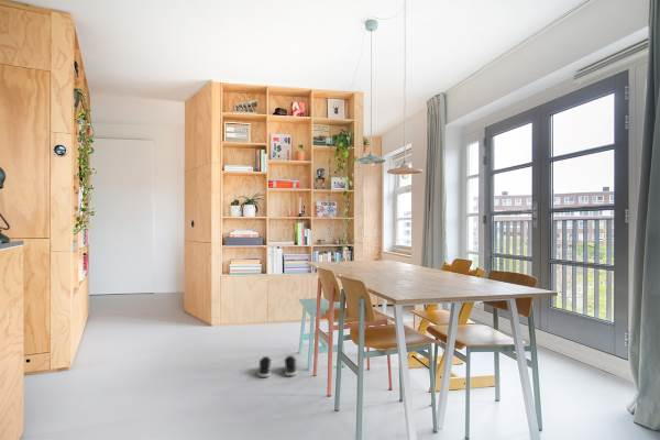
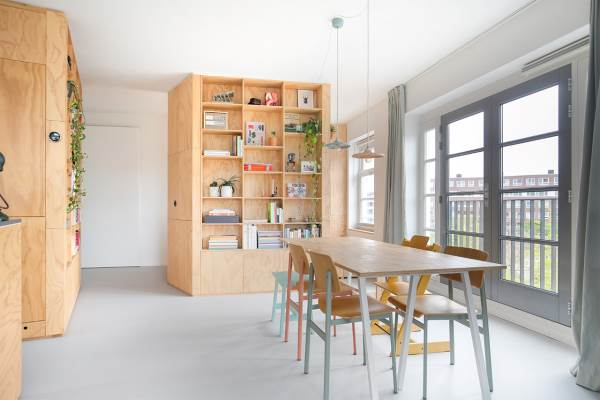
- shoe (270, 365)
